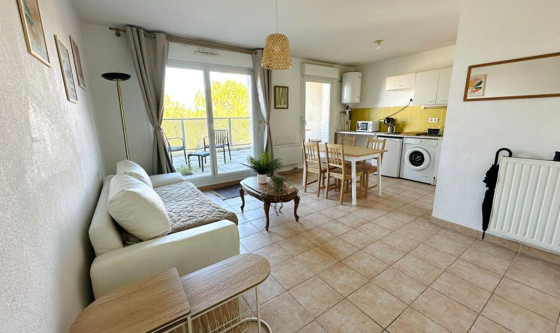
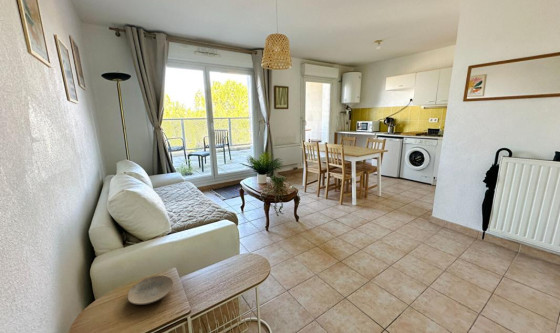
+ plate (151, 291)
